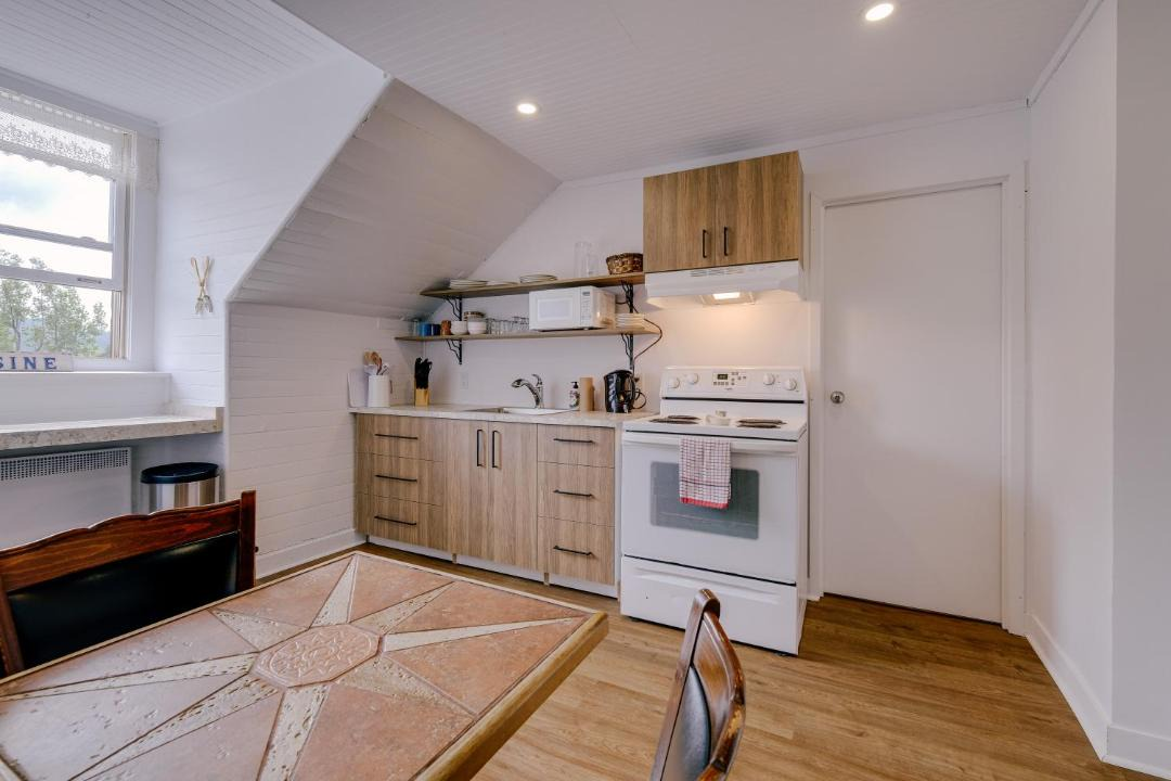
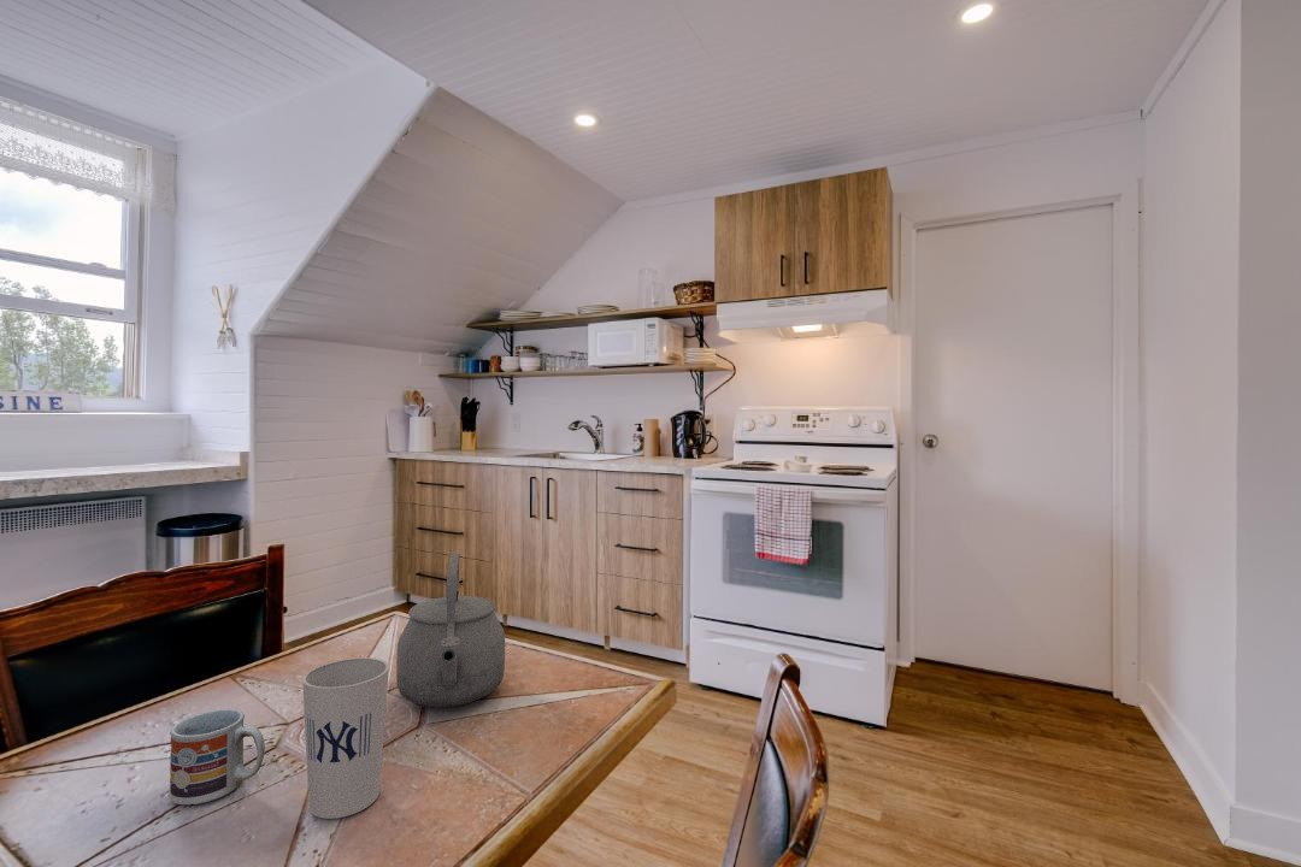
+ tea kettle (452, 630)
+ cup (219, 754)
+ cup (346, 735)
